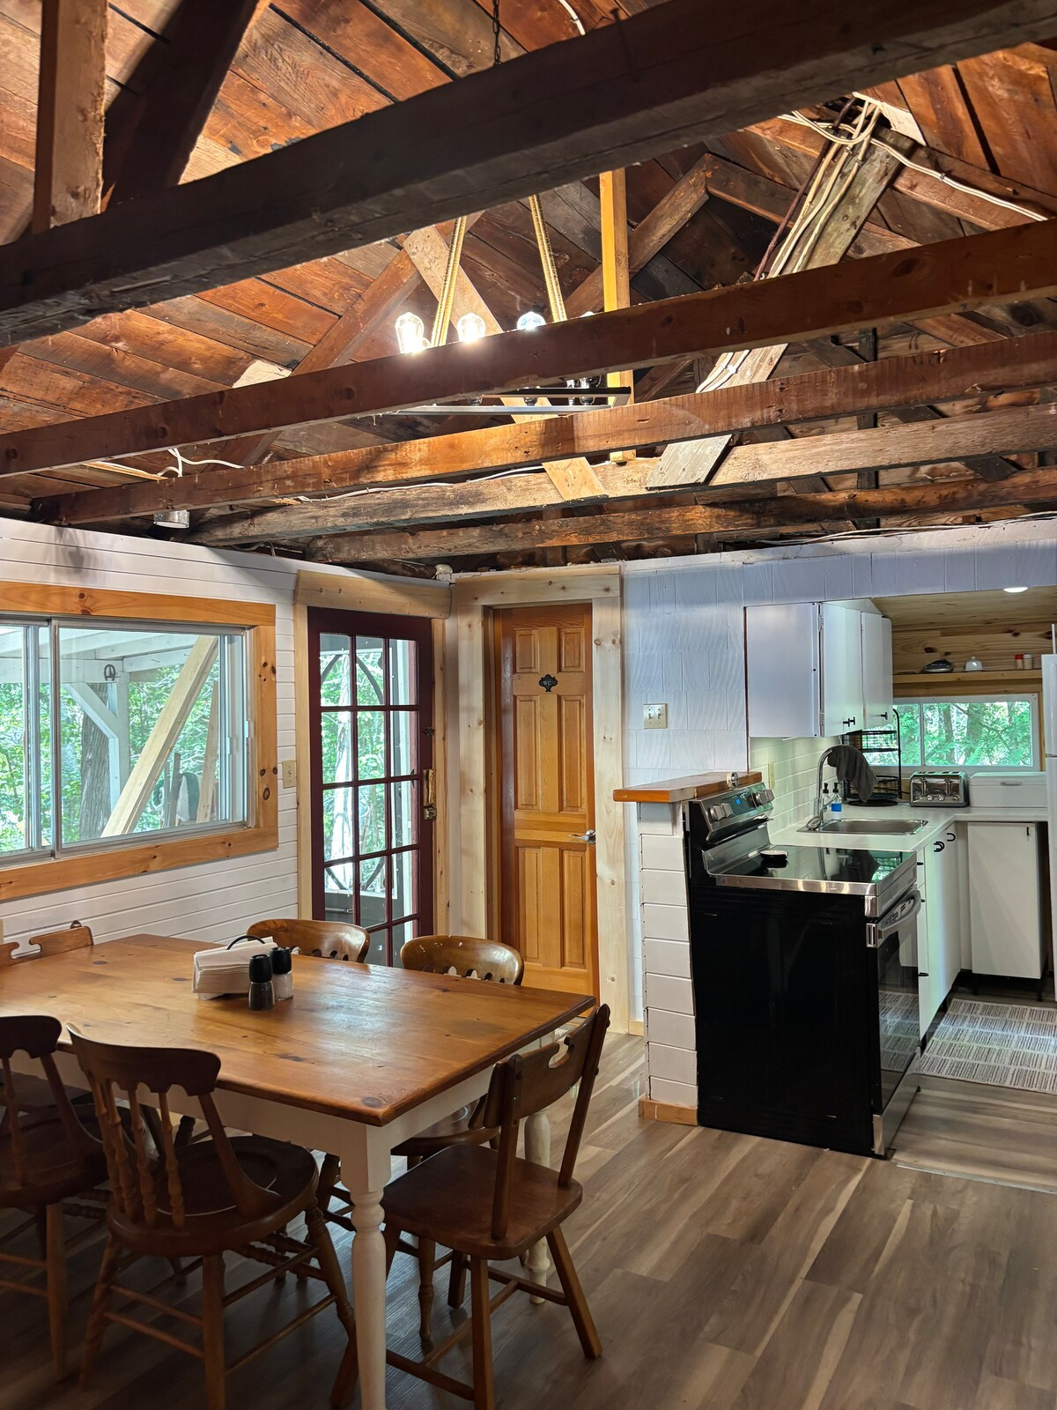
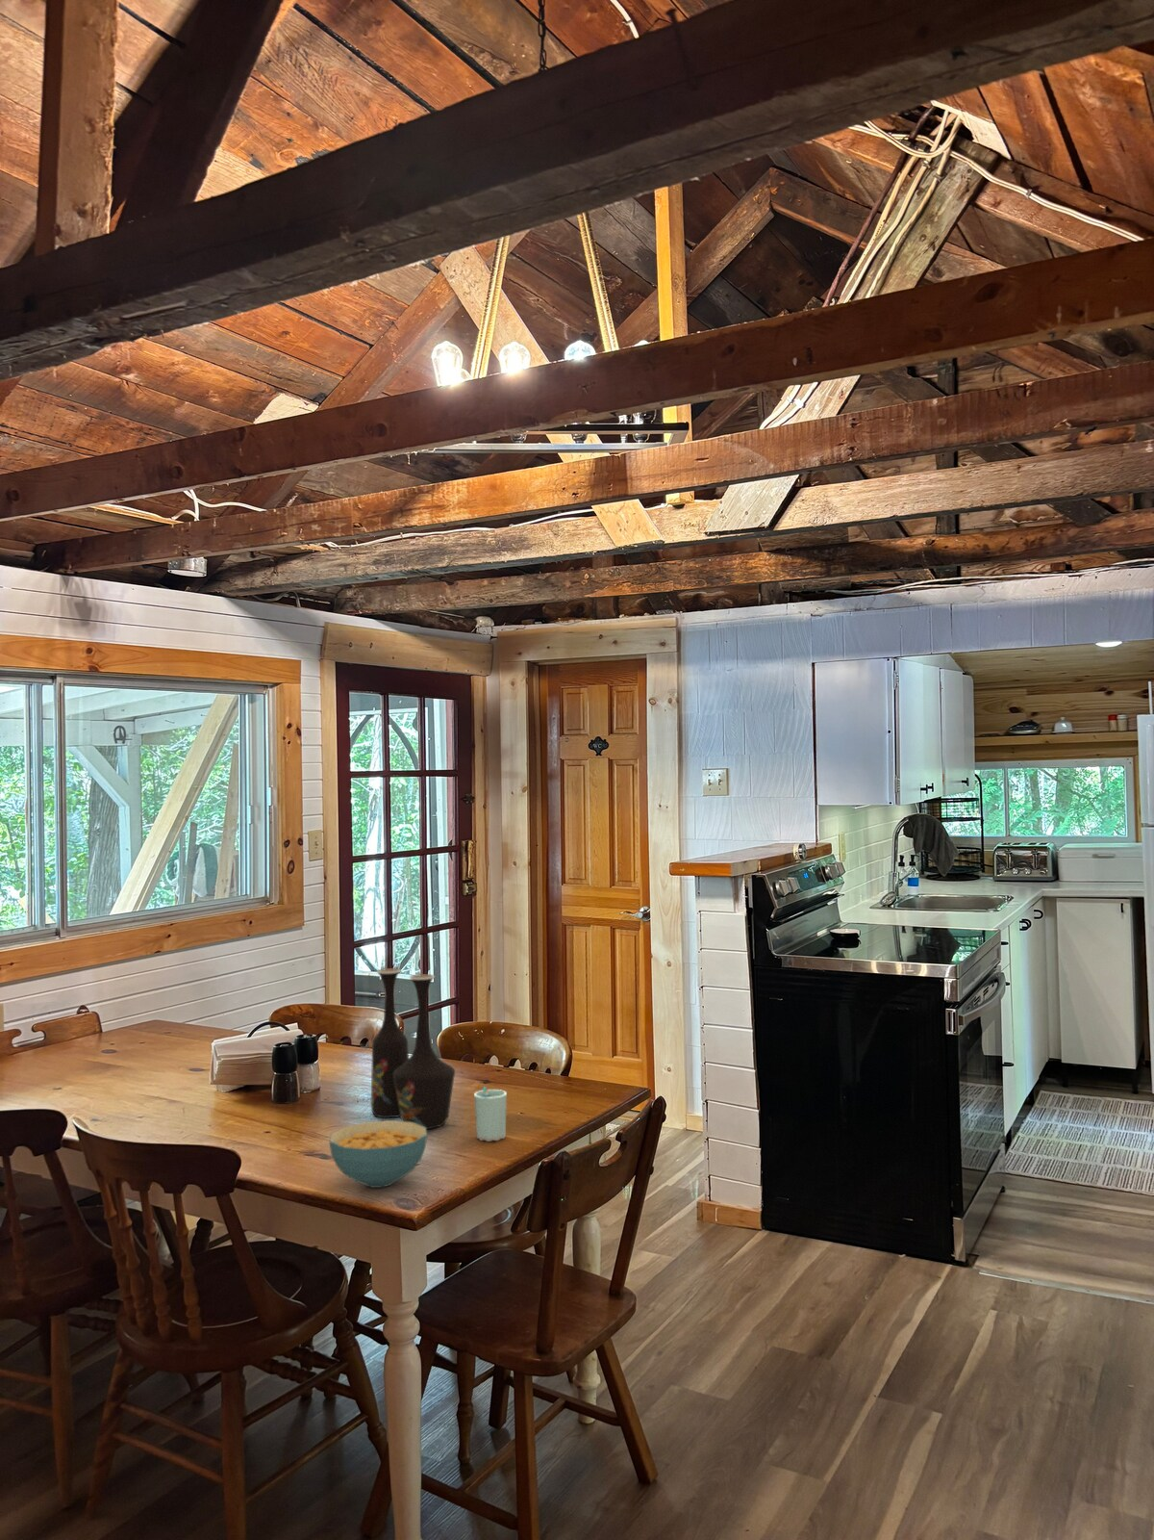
+ vase (407, 1046)
+ cereal bowl (379, 1158)
+ cup (490, 1110)
